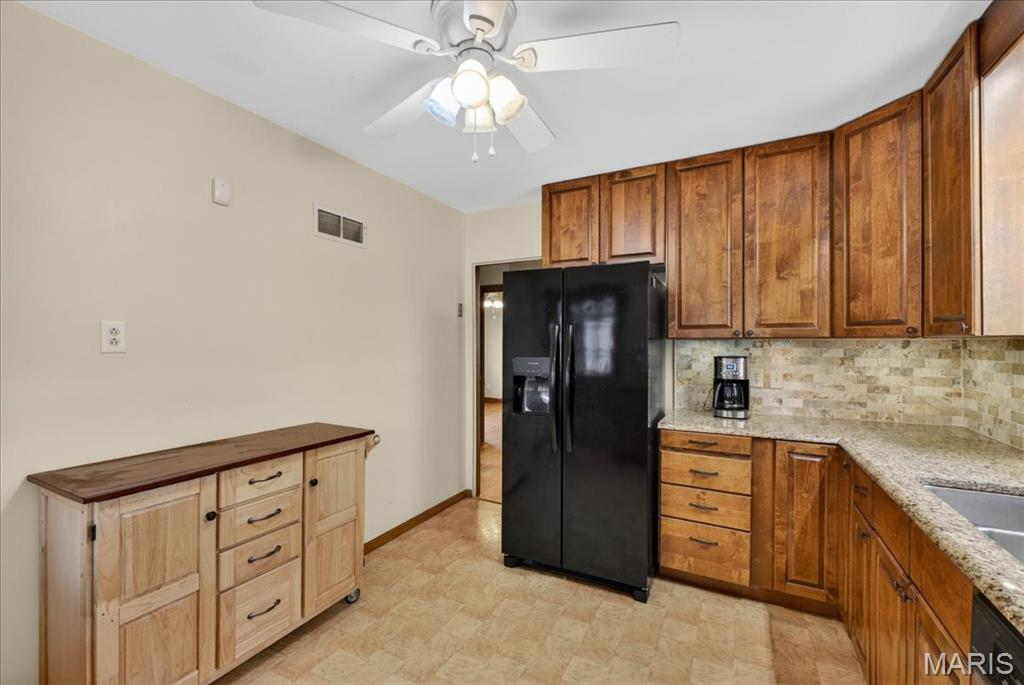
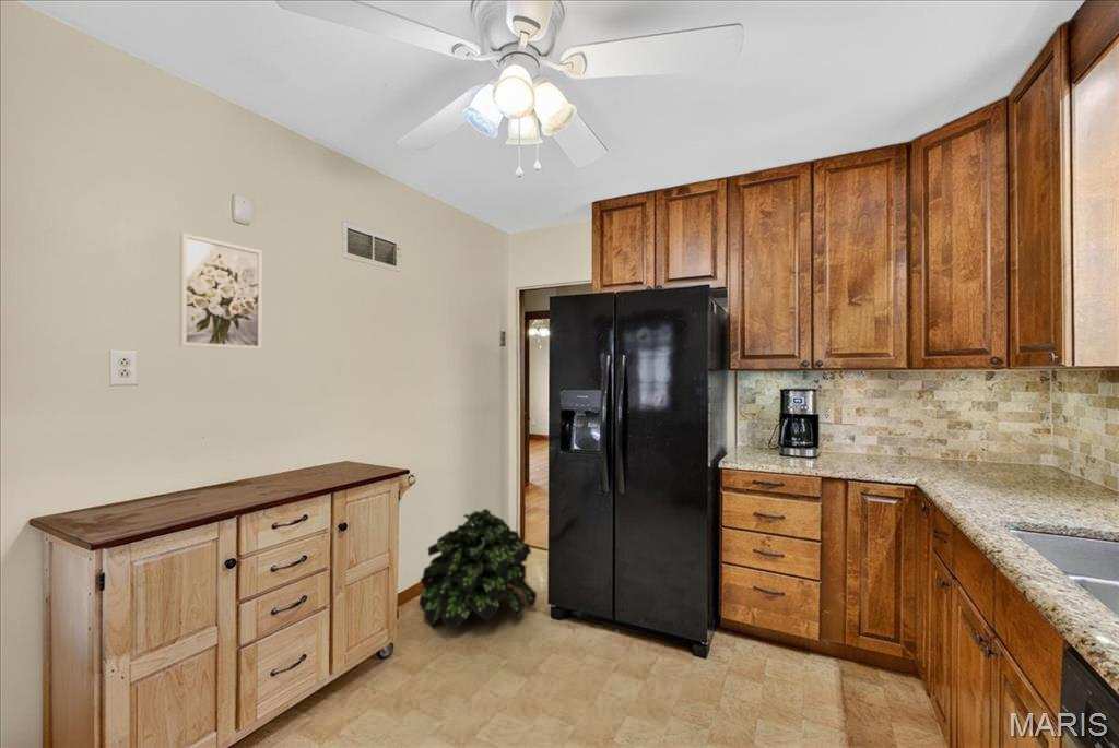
+ wall art (223, 295)
+ potted plant (474, 560)
